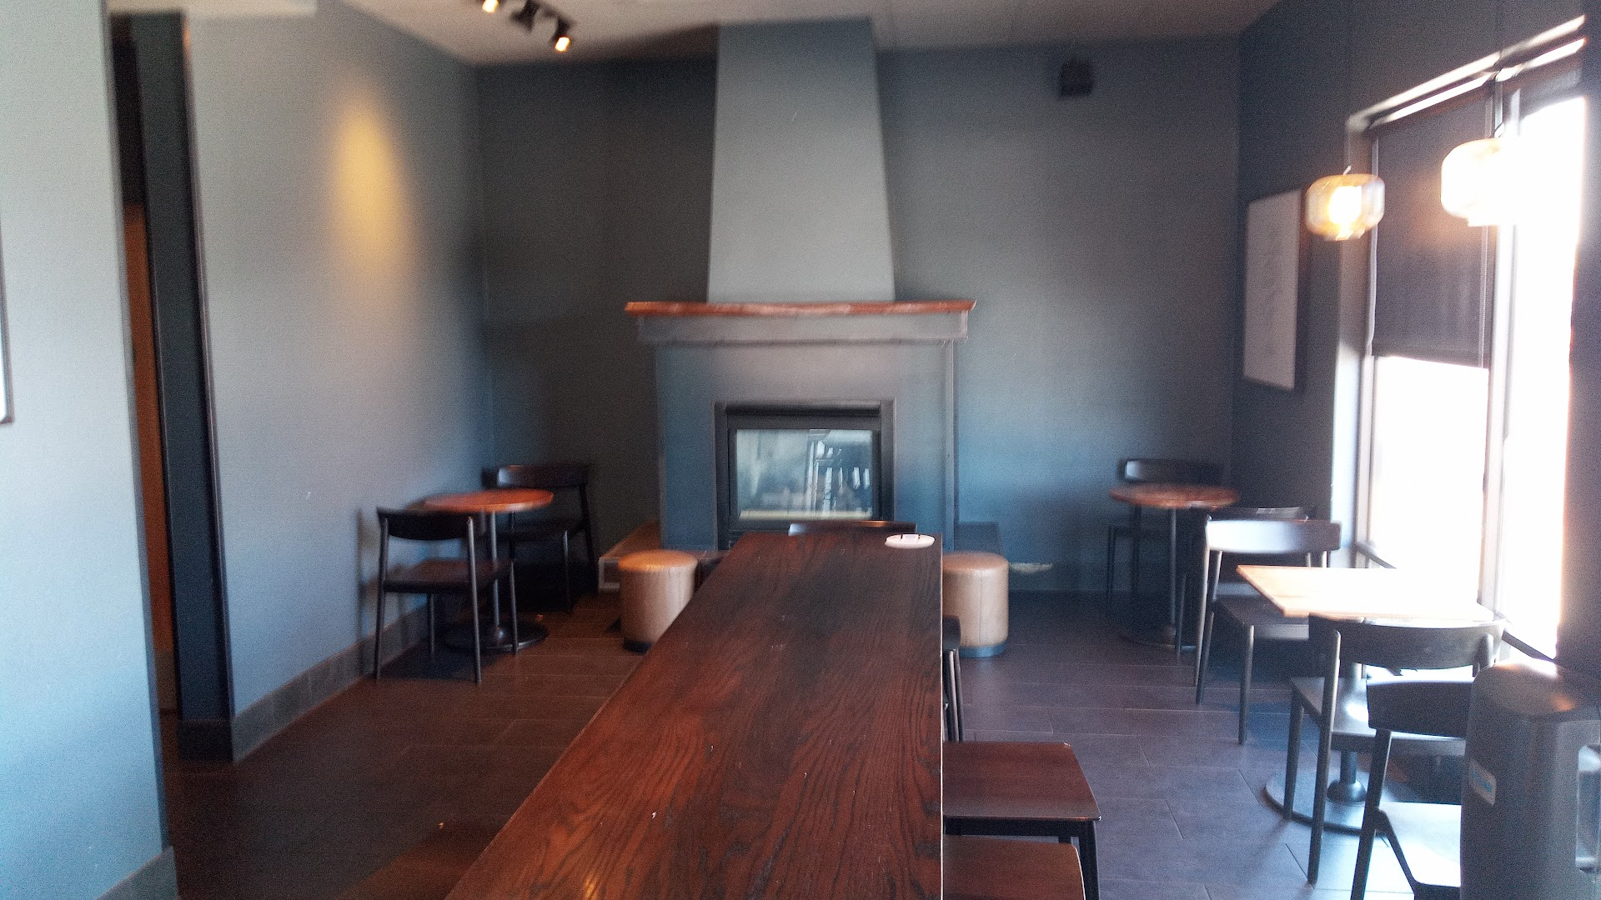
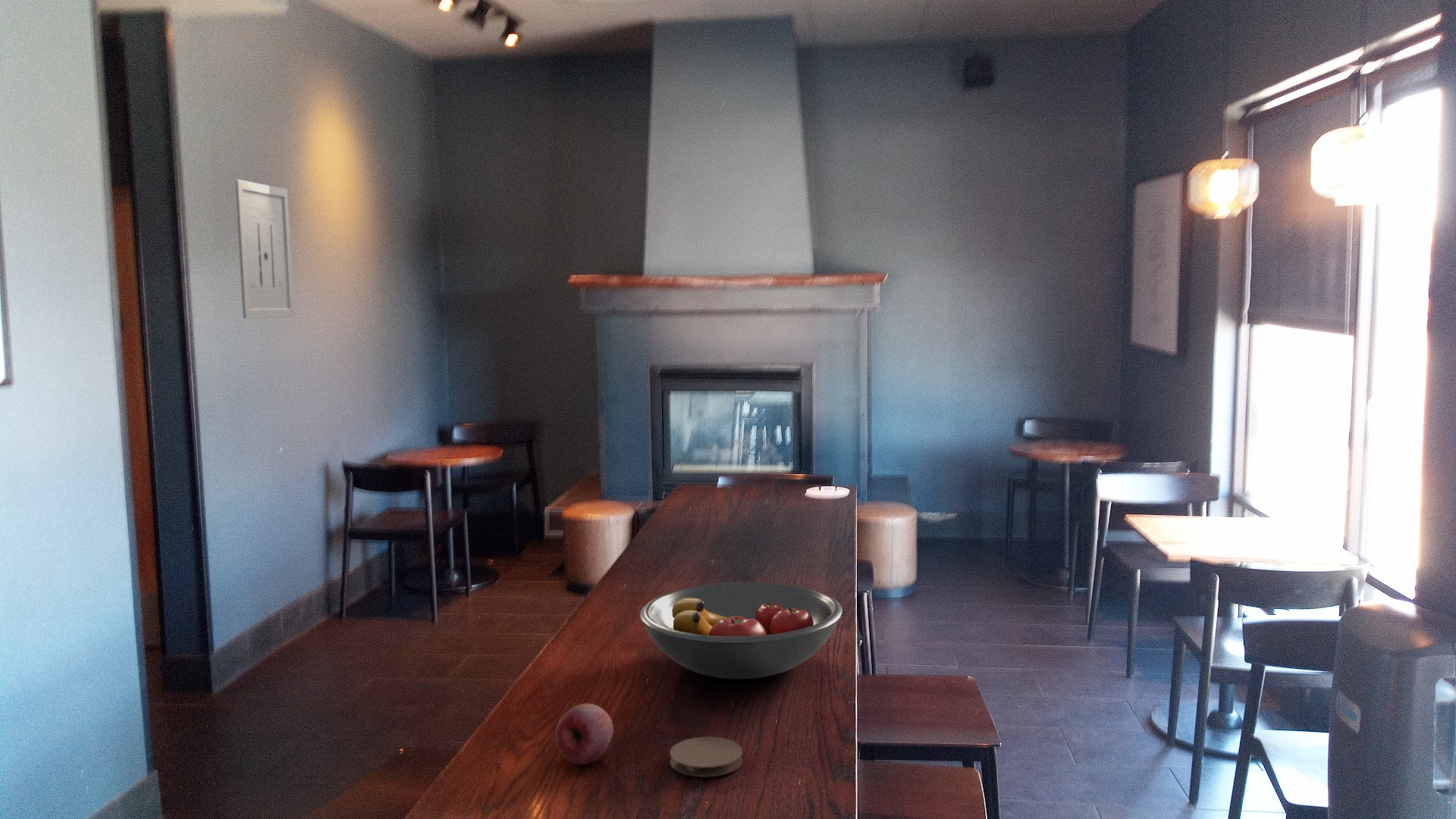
+ coaster (706, 756)
+ fruit (585, 733)
+ fruit bowl (741, 628)
+ wall art (265, 251)
